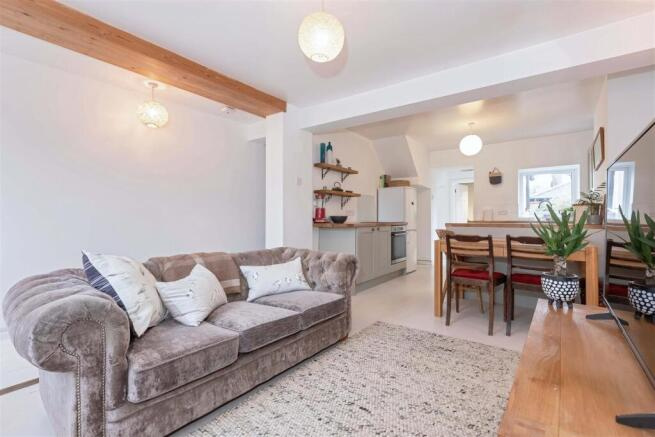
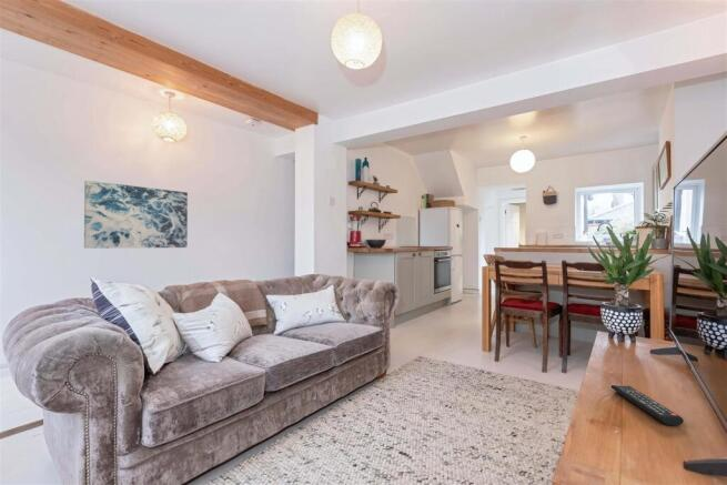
+ wall art (140, 218)
+ remote control (643, 402)
